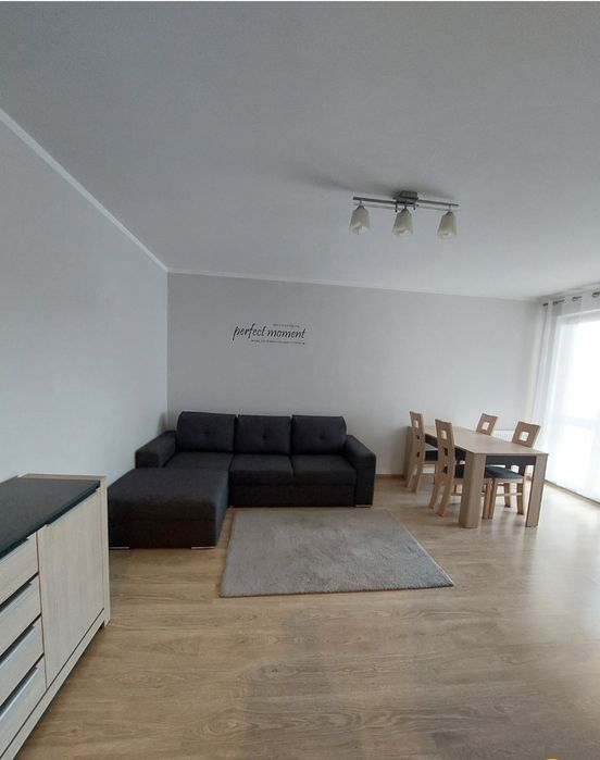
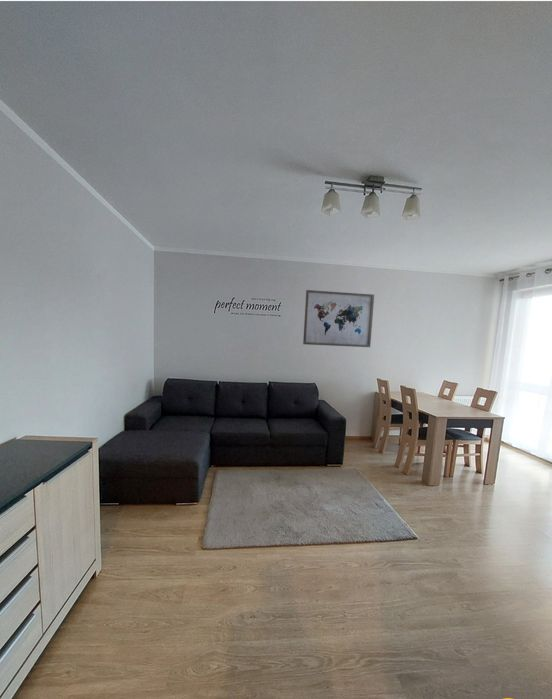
+ wall art (338, 319)
